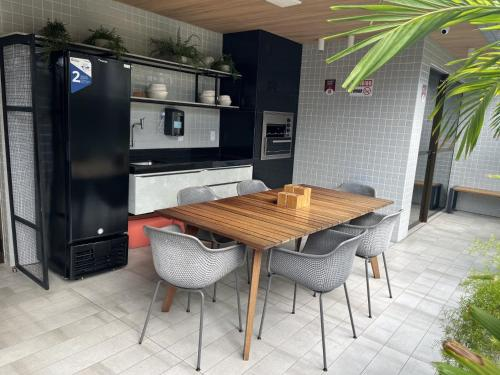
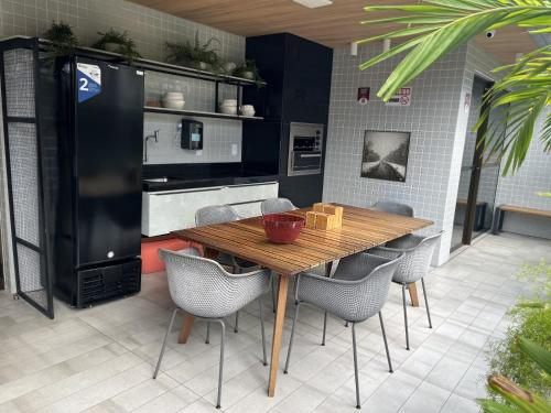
+ mixing bowl (282, 229)
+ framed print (385, 155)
